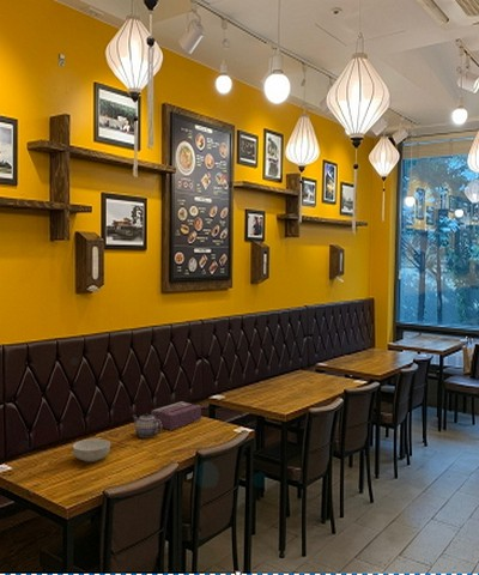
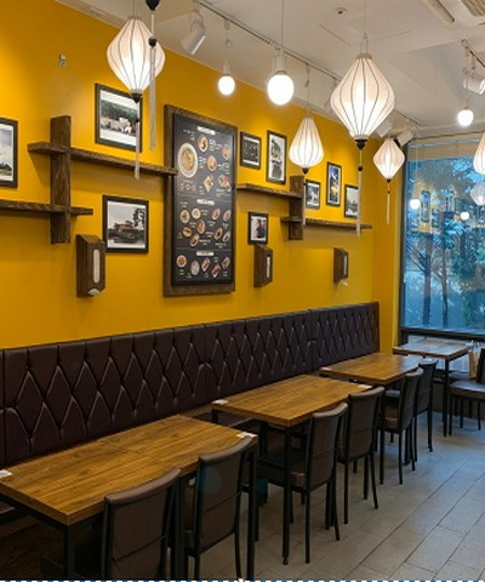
- teapot (146, 424)
- tissue box (176, 414)
- cereal bowl (91, 452)
